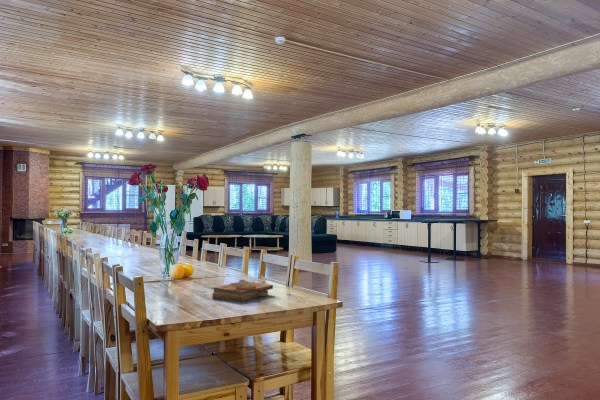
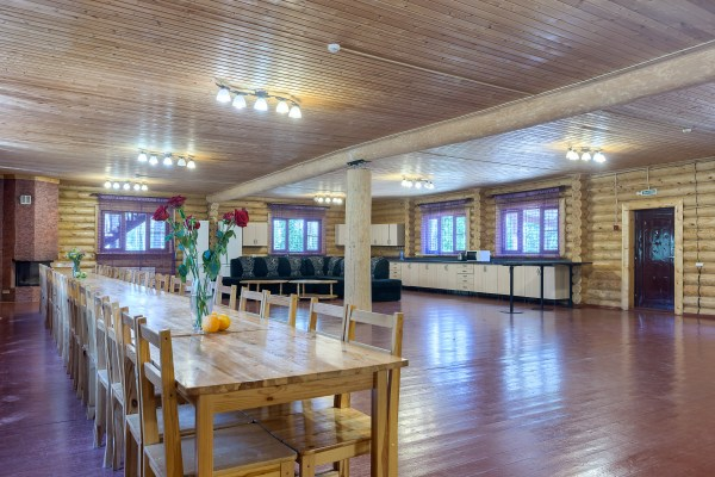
- clipboard (243, 289)
